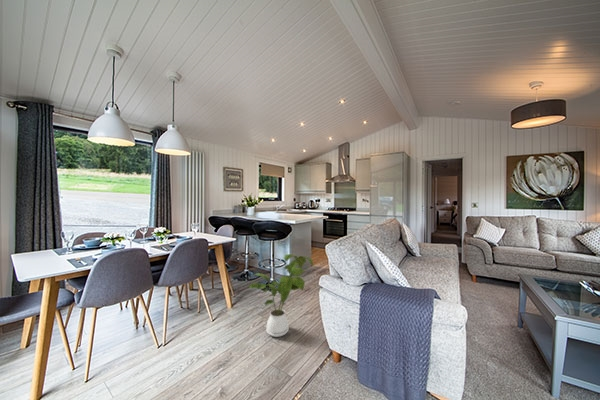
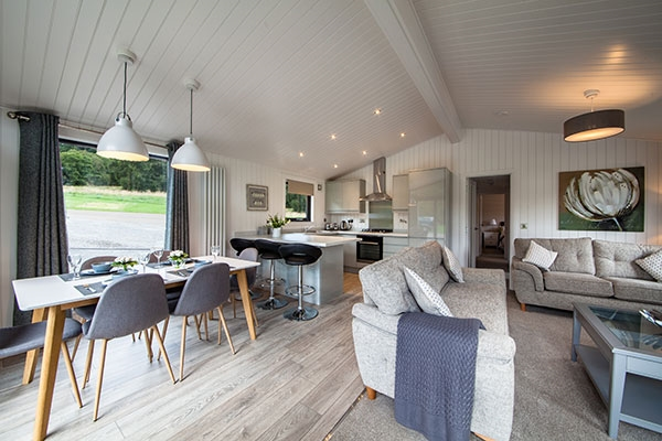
- house plant (285, 289)
